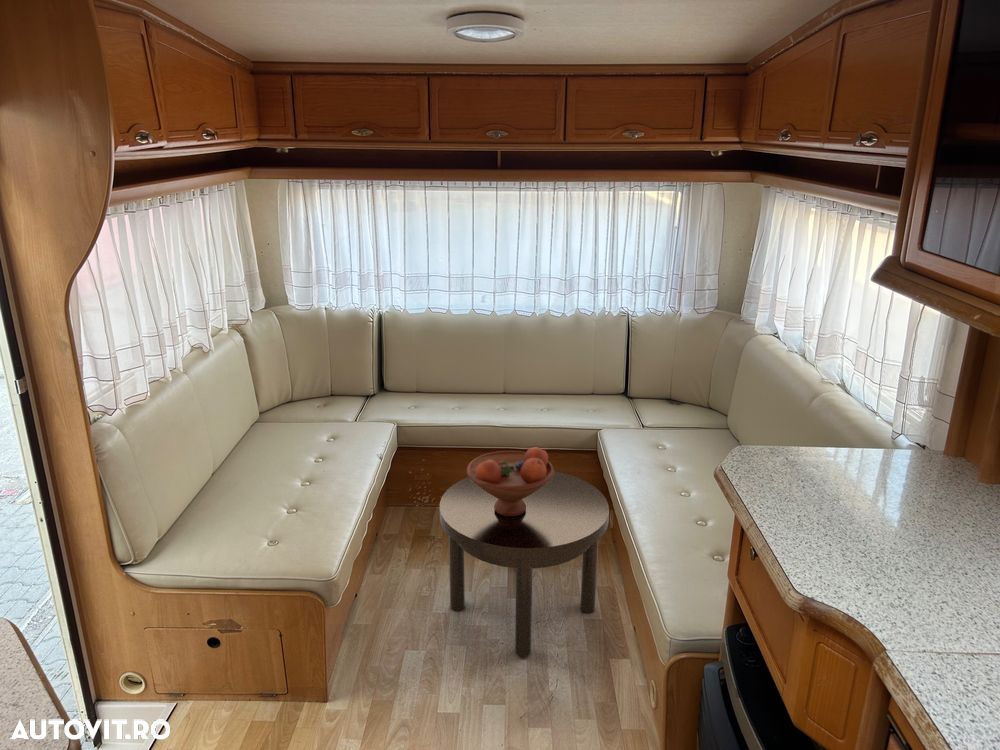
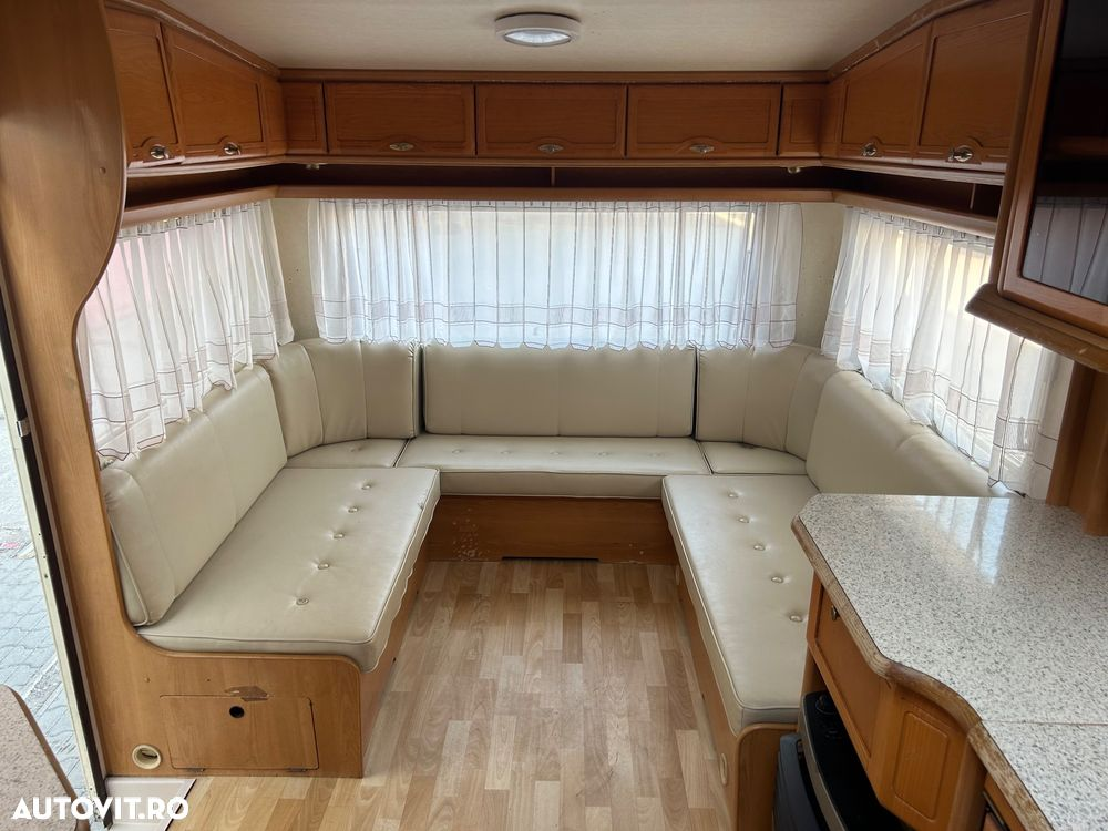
- fruit bowl (510, 480)
- side table (523, 556)
